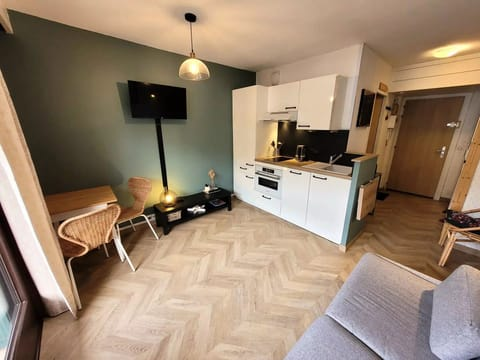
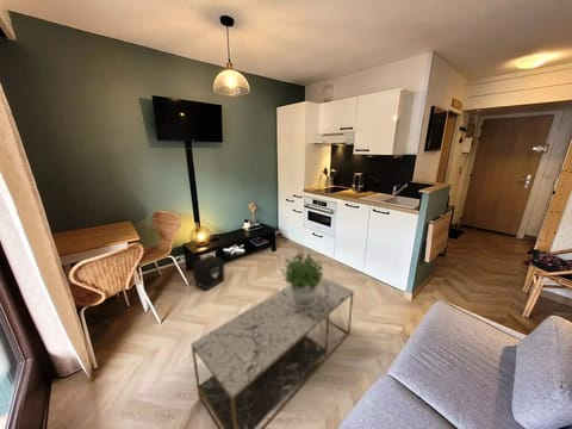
+ potted plant (301, 279)
+ air purifier (210, 272)
+ coffee table (285, 337)
